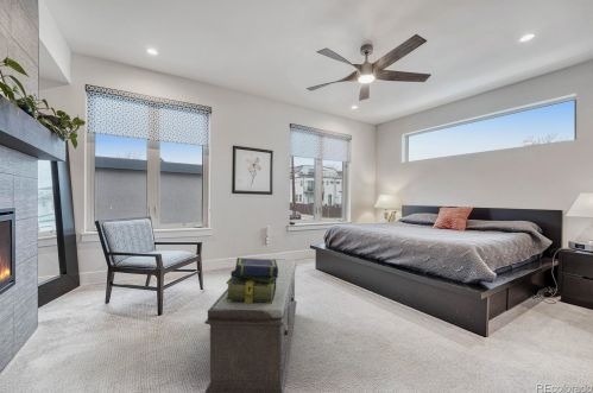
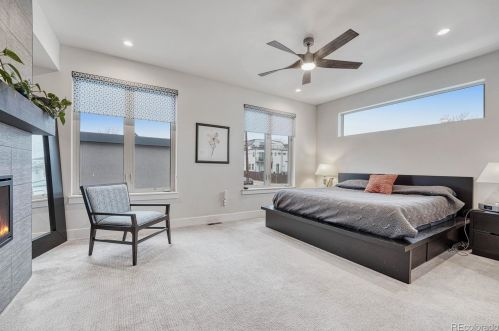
- stack of books (254, 278)
- bench (264, 311)
